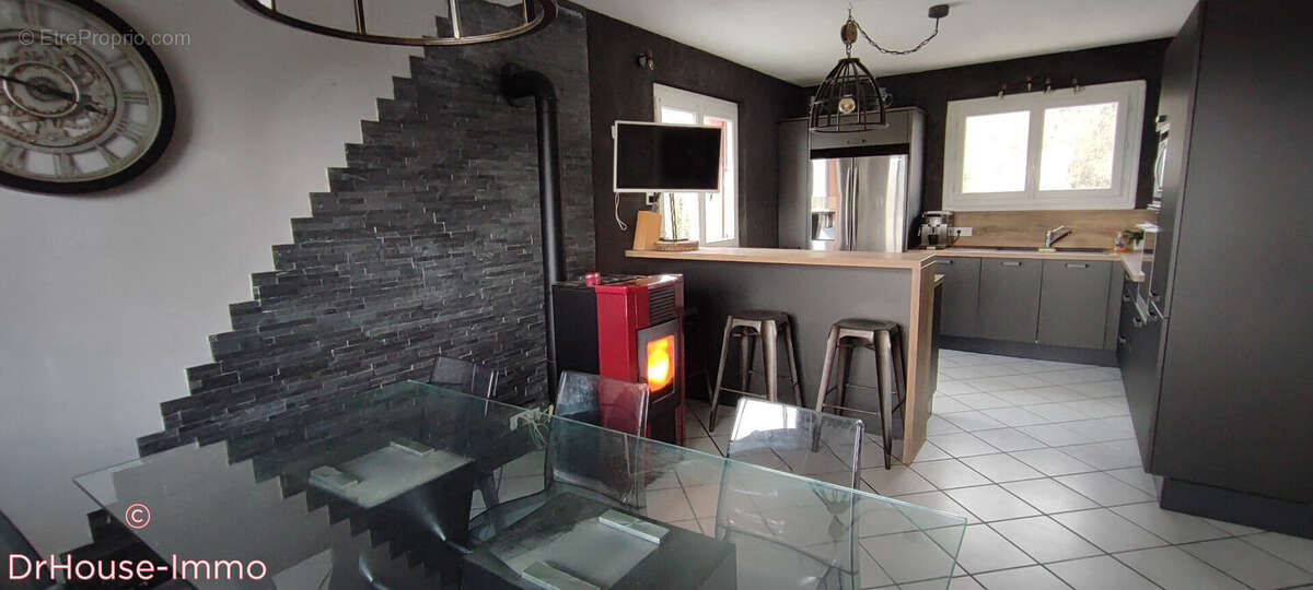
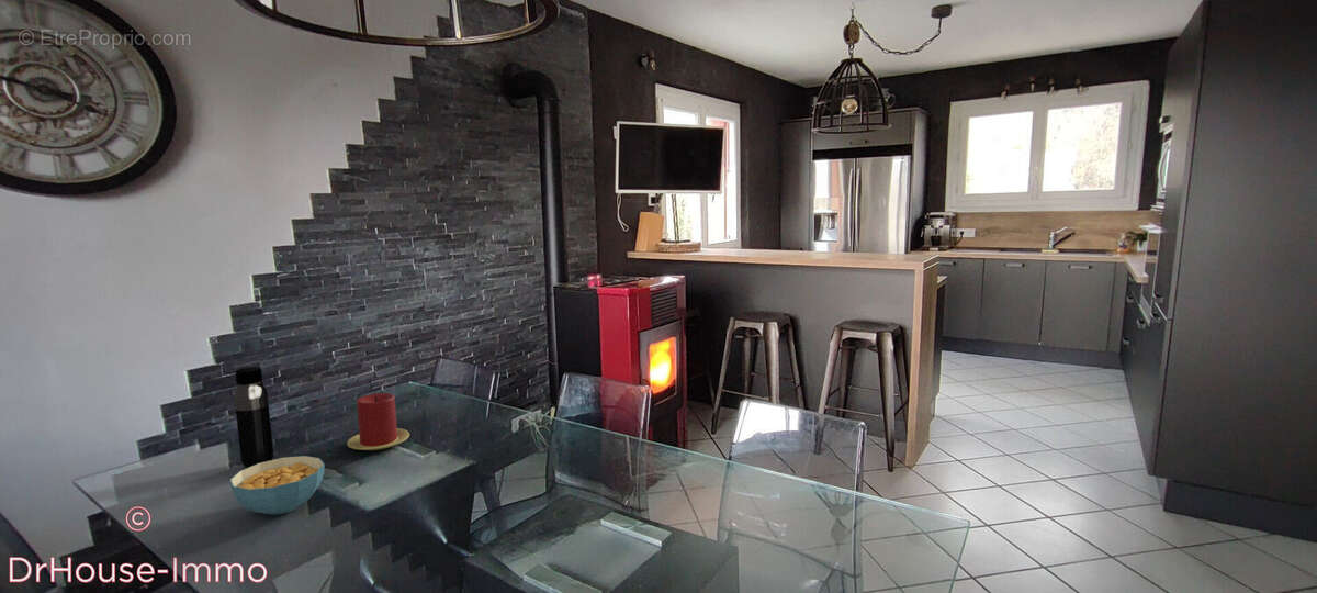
+ cereal bowl (280, 490)
+ water bottle (252, 416)
+ candle (376, 421)
